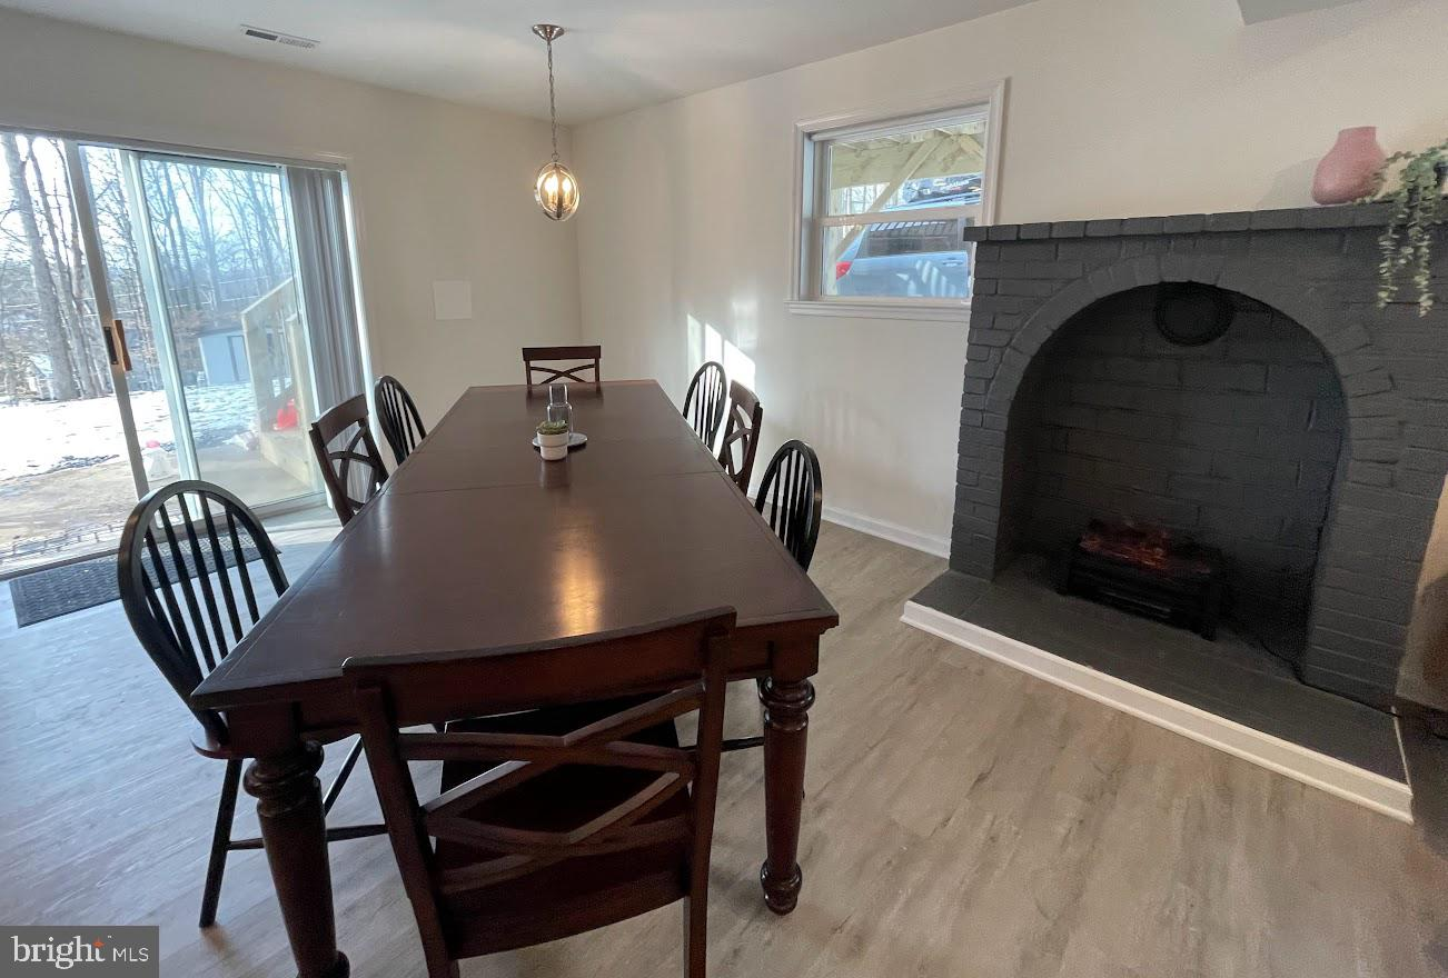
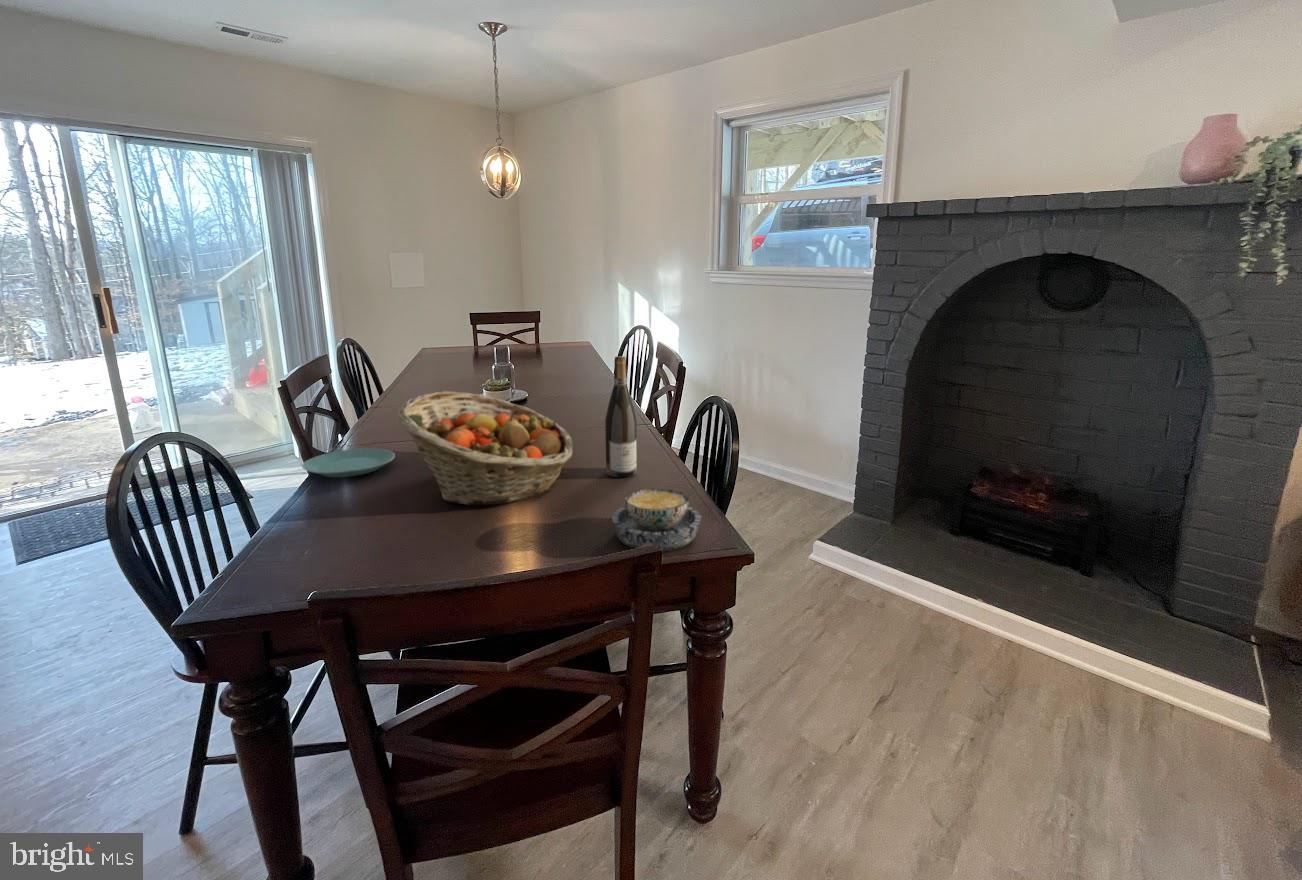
+ wine bottle (620, 416)
+ bowl (656, 516)
+ plate (350, 463)
+ fruit basket (491, 441)
